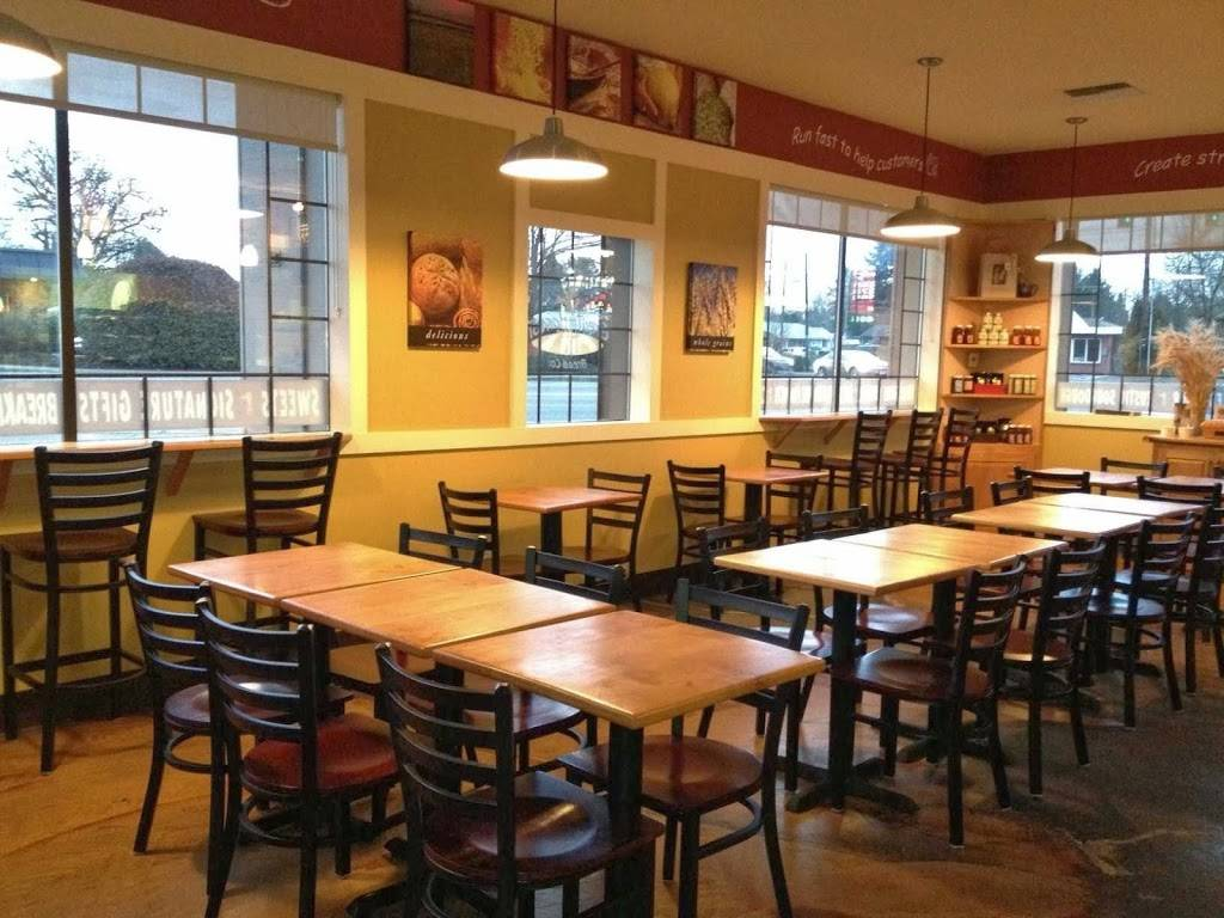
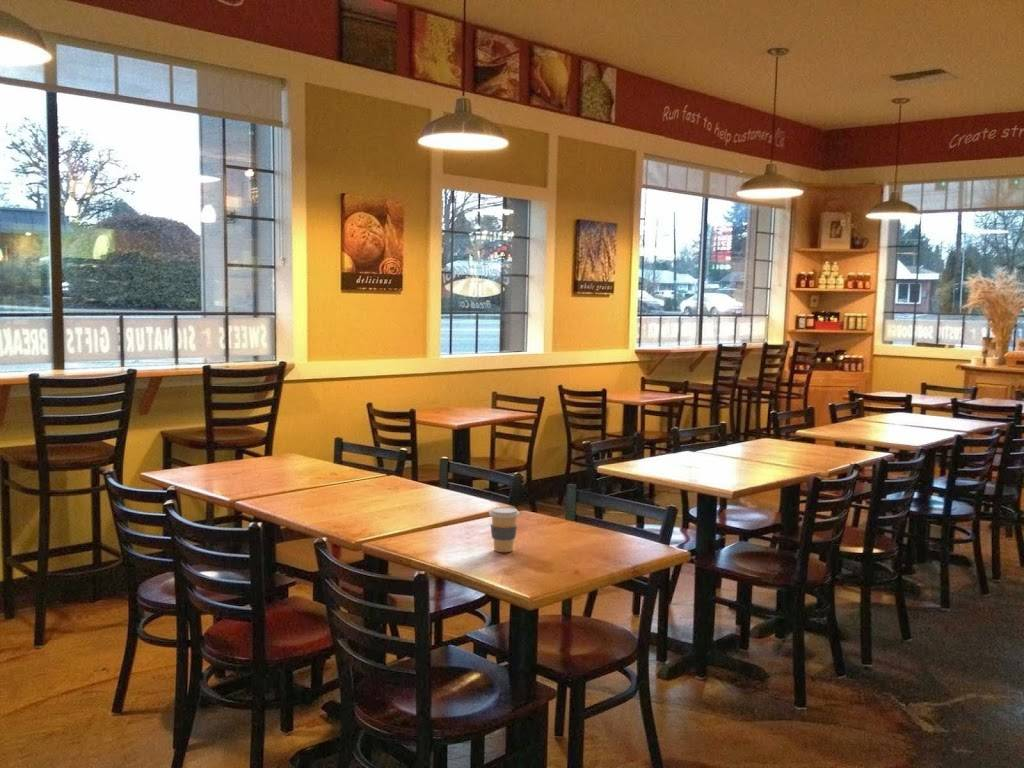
+ coffee cup (503, 529)
